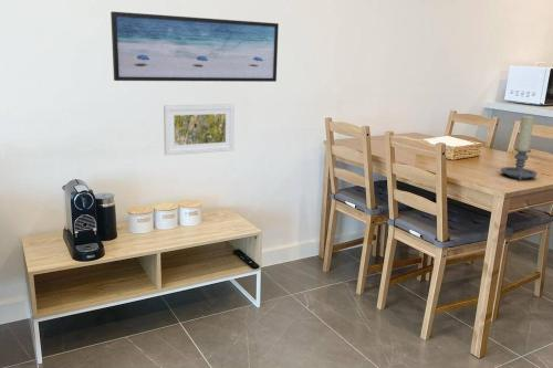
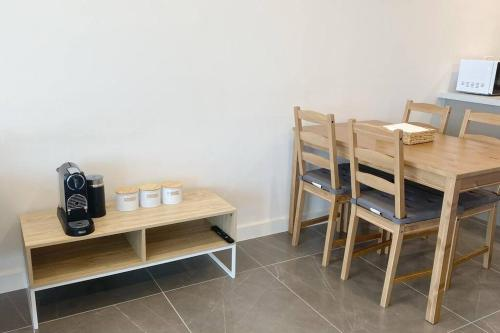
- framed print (200, 128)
- wall art (201, 50)
- candle holder (523, 146)
